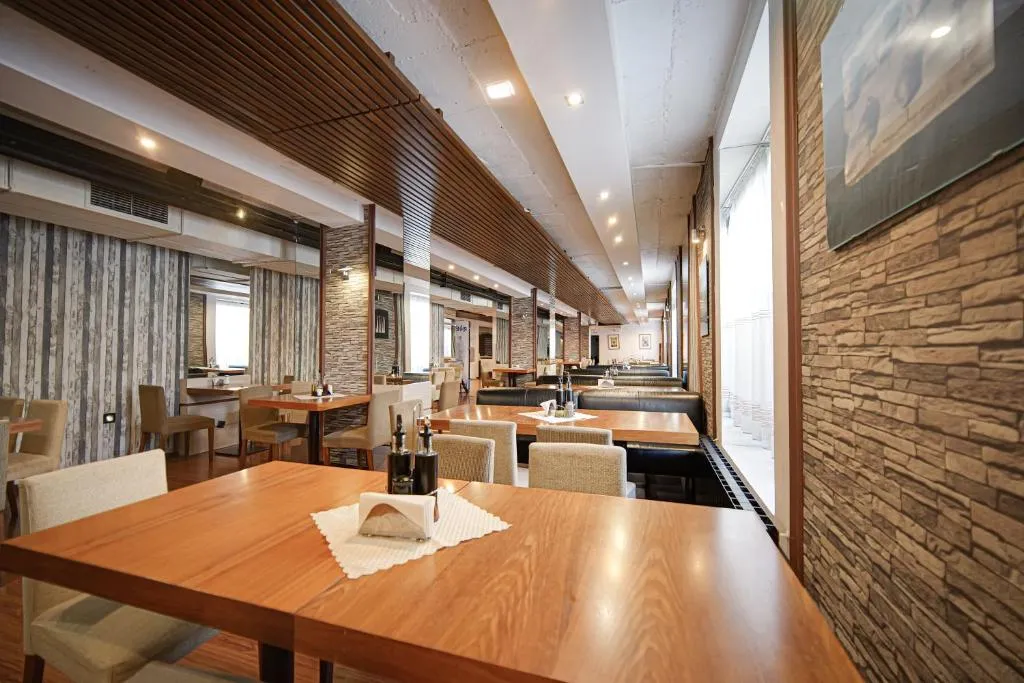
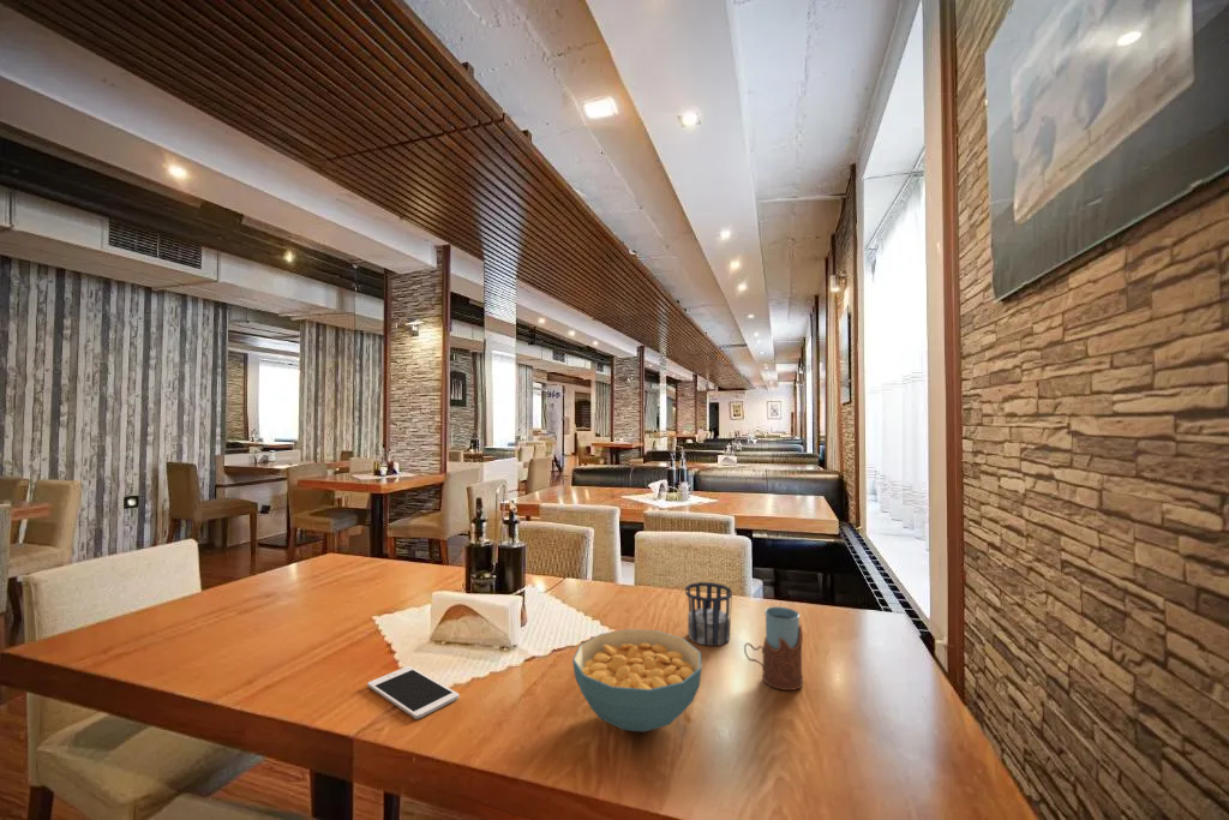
+ drinking glass (773, 645)
+ cup (708, 612)
+ cell phone (412, 689)
+ cereal bowl (637, 687)
